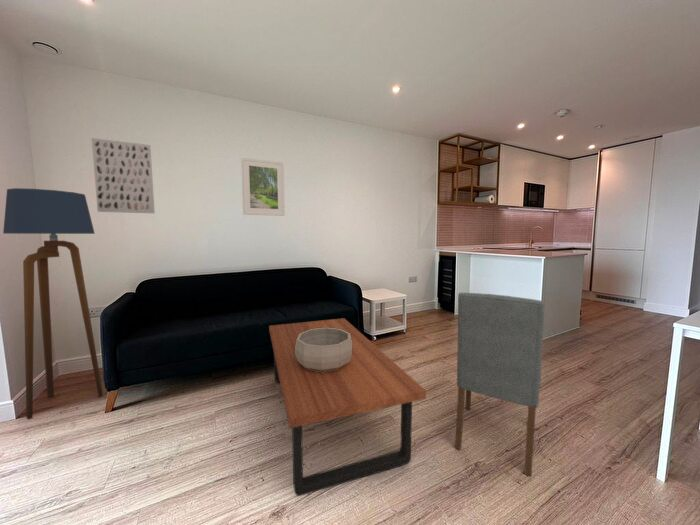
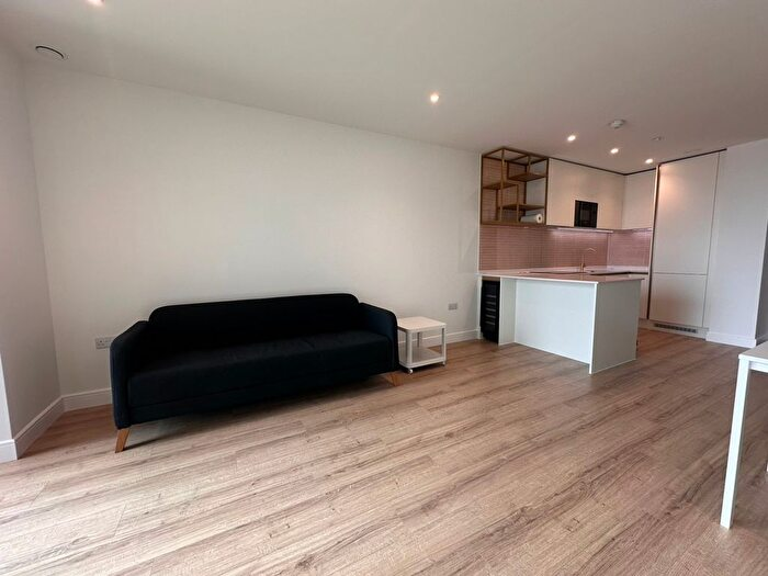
- dining chair (498, 364)
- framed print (263, 188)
- coffee table (327, 381)
- wall art (124, 177)
- floor lamp (49, 300)
- decorative bowl (324, 348)
